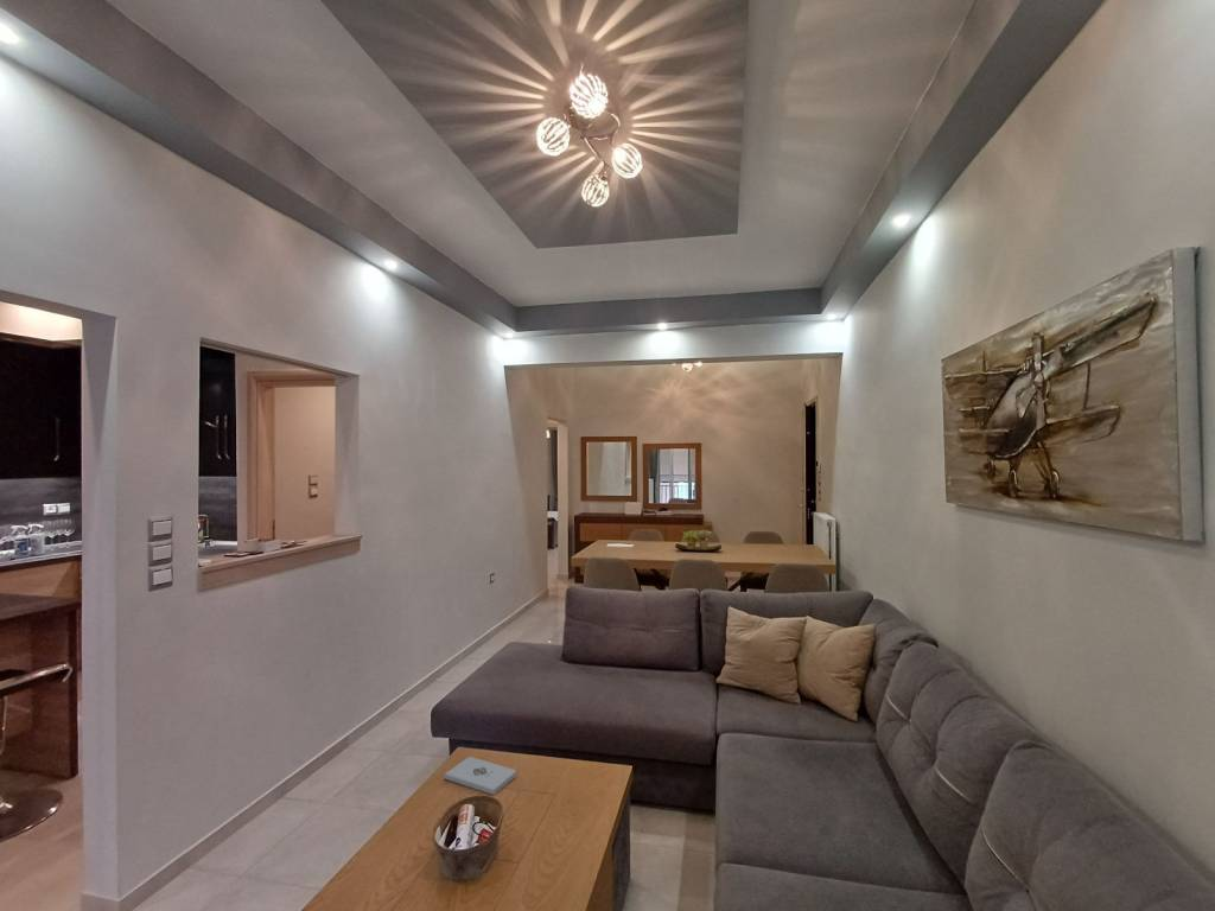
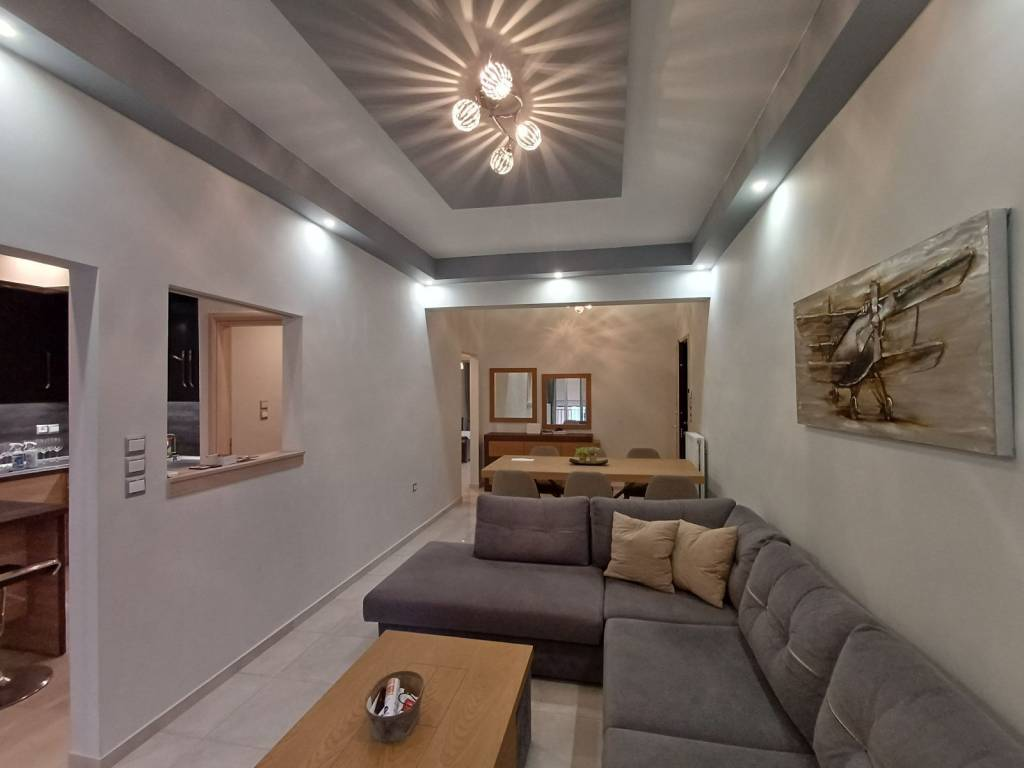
- notepad (481, 775)
